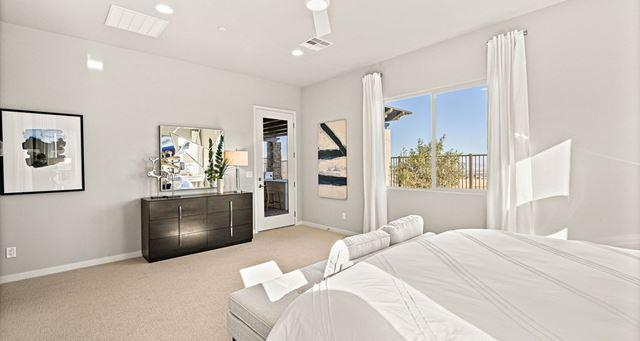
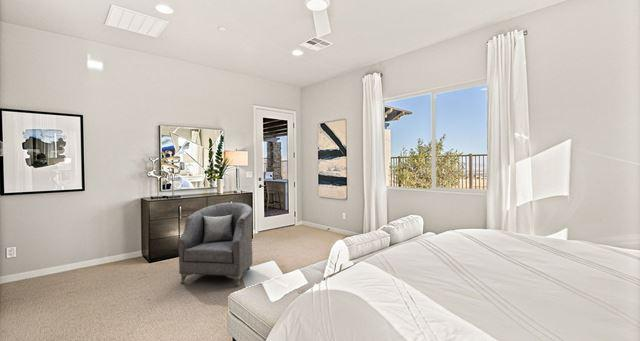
+ armchair (222, 240)
